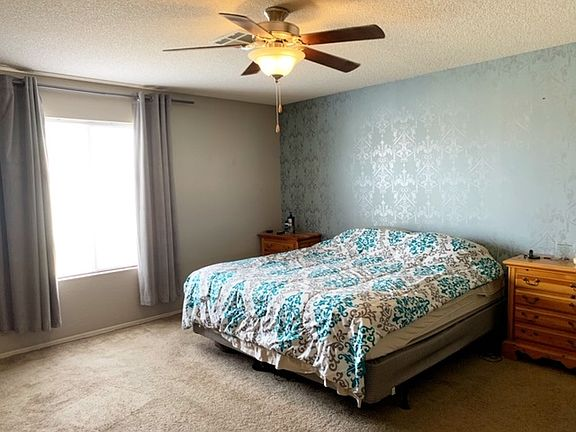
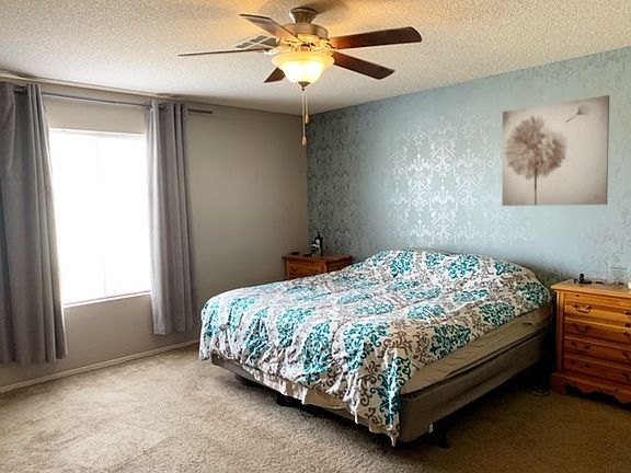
+ wall art (551, 154)
